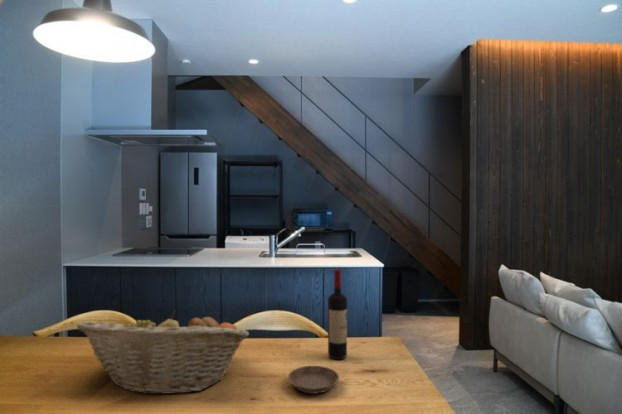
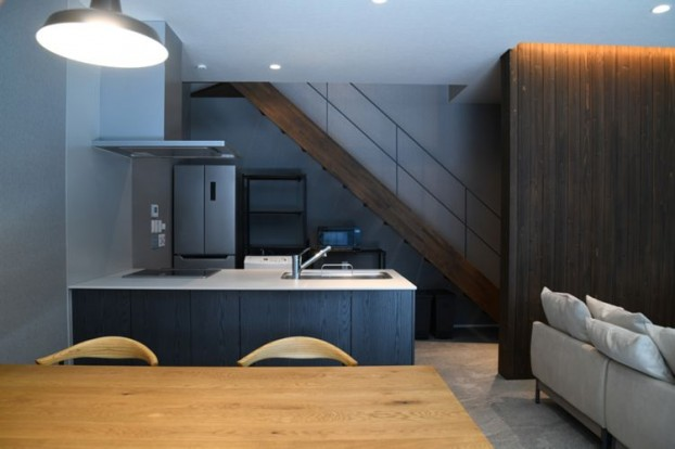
- fruit basket (166, 341)
- wine bottle (337, 313)
- saucer (313, 380)
